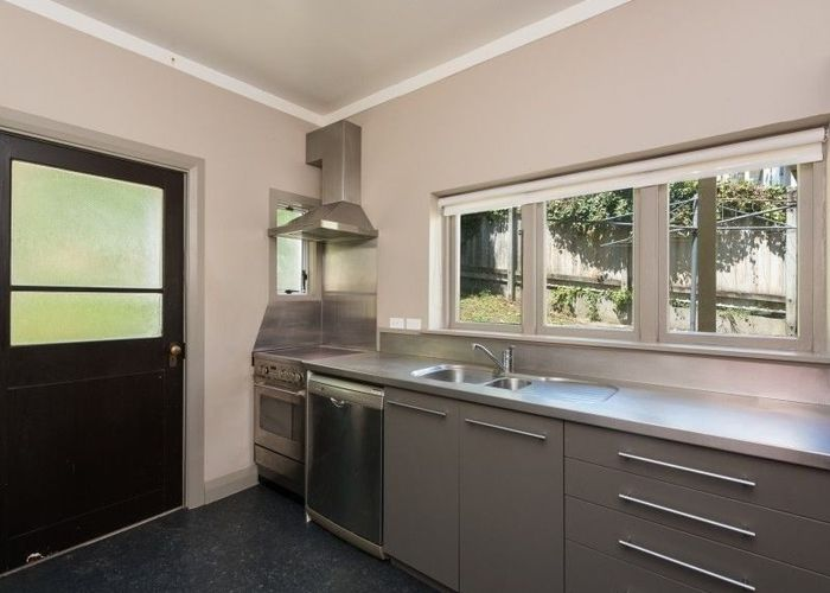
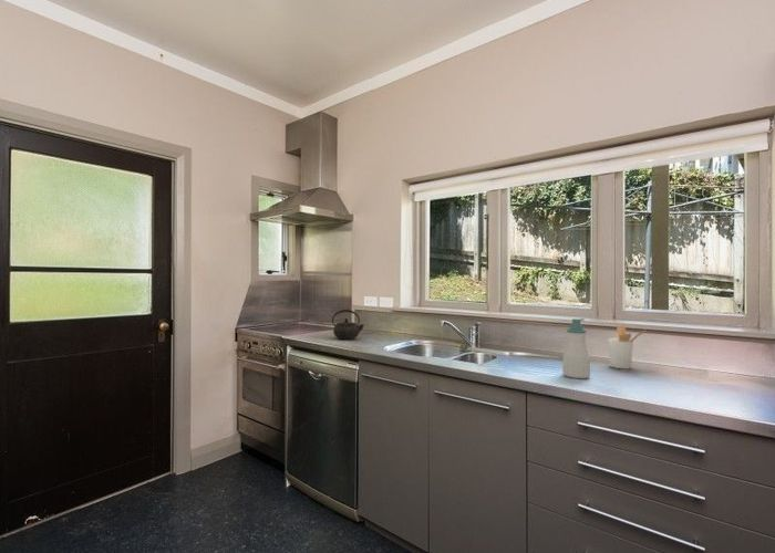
+ soap bottle (576, 347)
+ kettle (348, 324)
+ utensil holder (627, 347)
